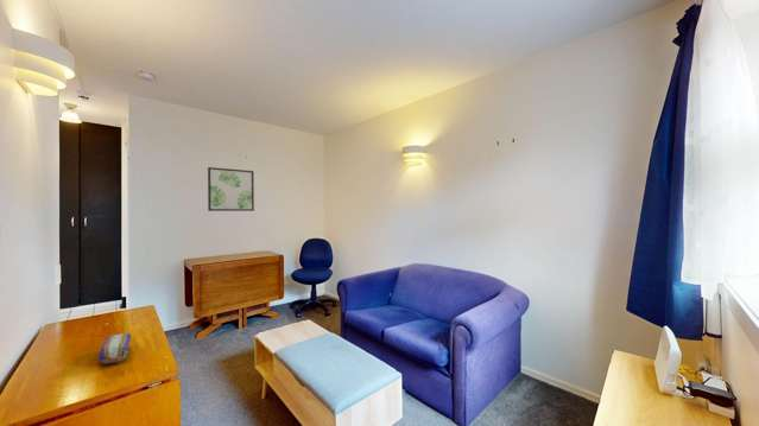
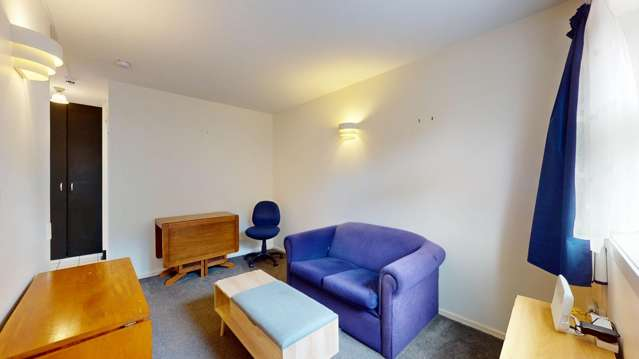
- wall art (232, 190)
- pencil case (115, 346)
